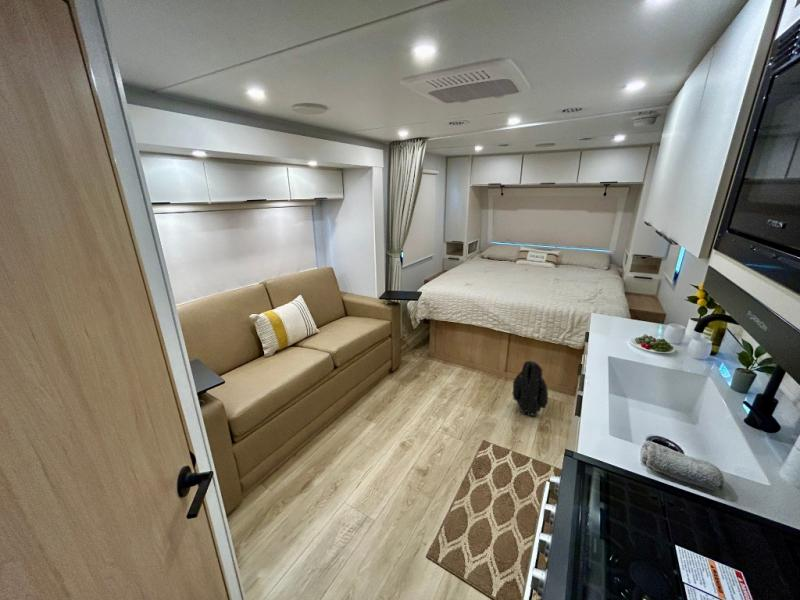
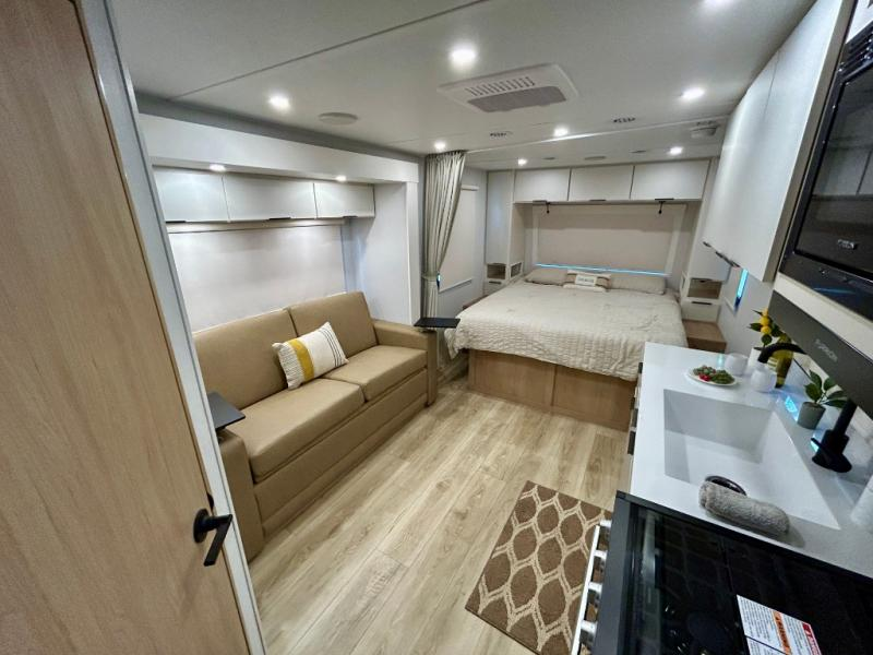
- backpack (531, 387)
